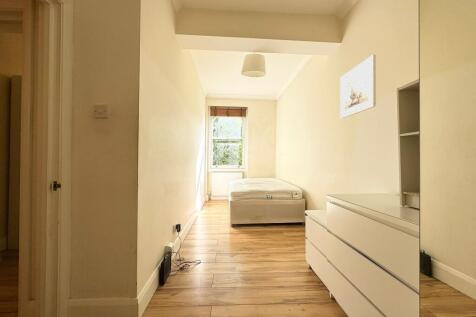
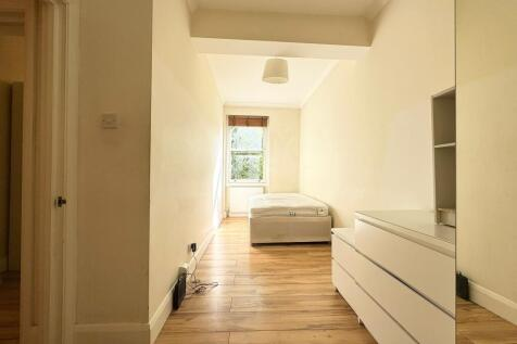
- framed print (355, 90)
